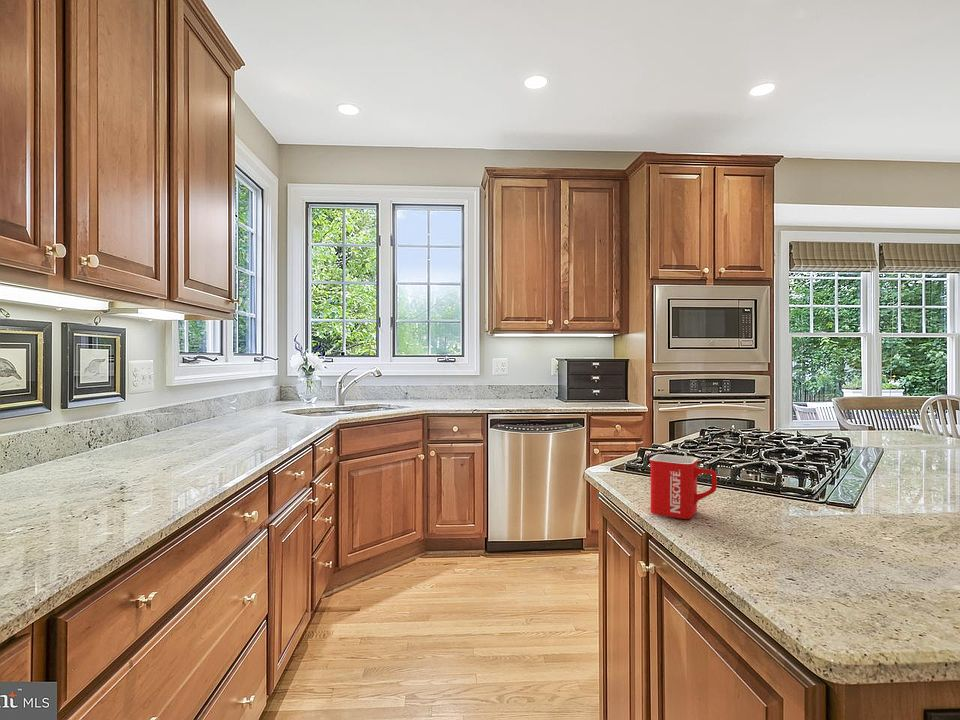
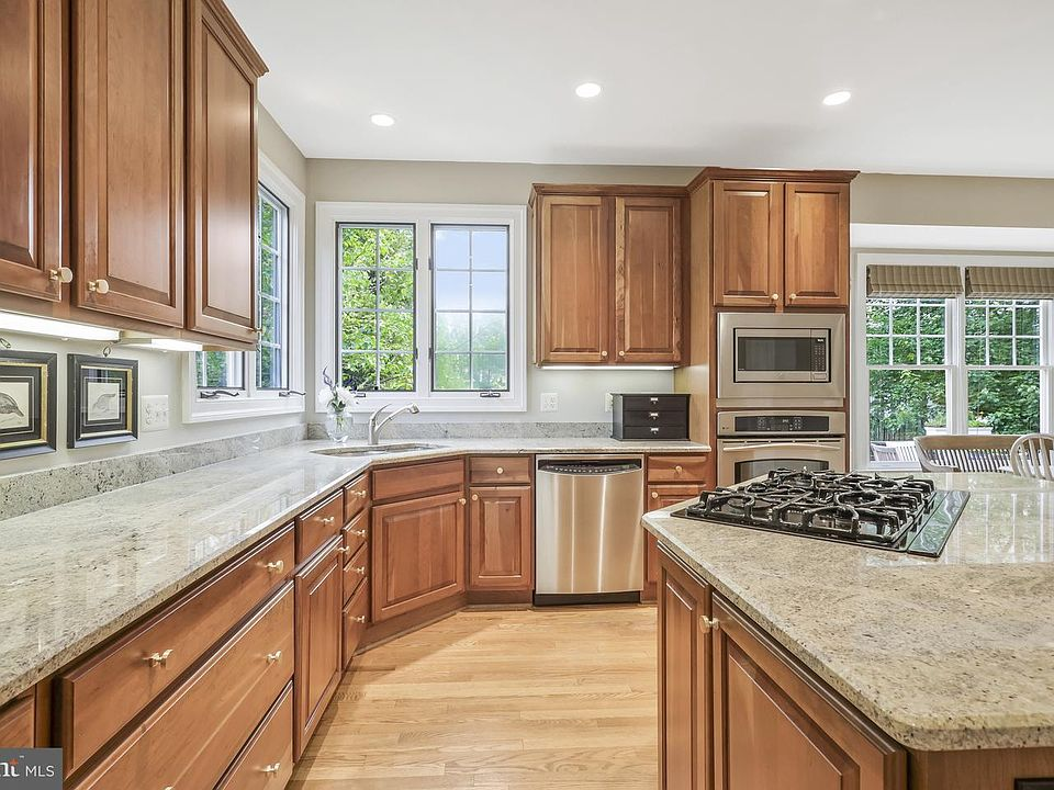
- mug (683, 486)
